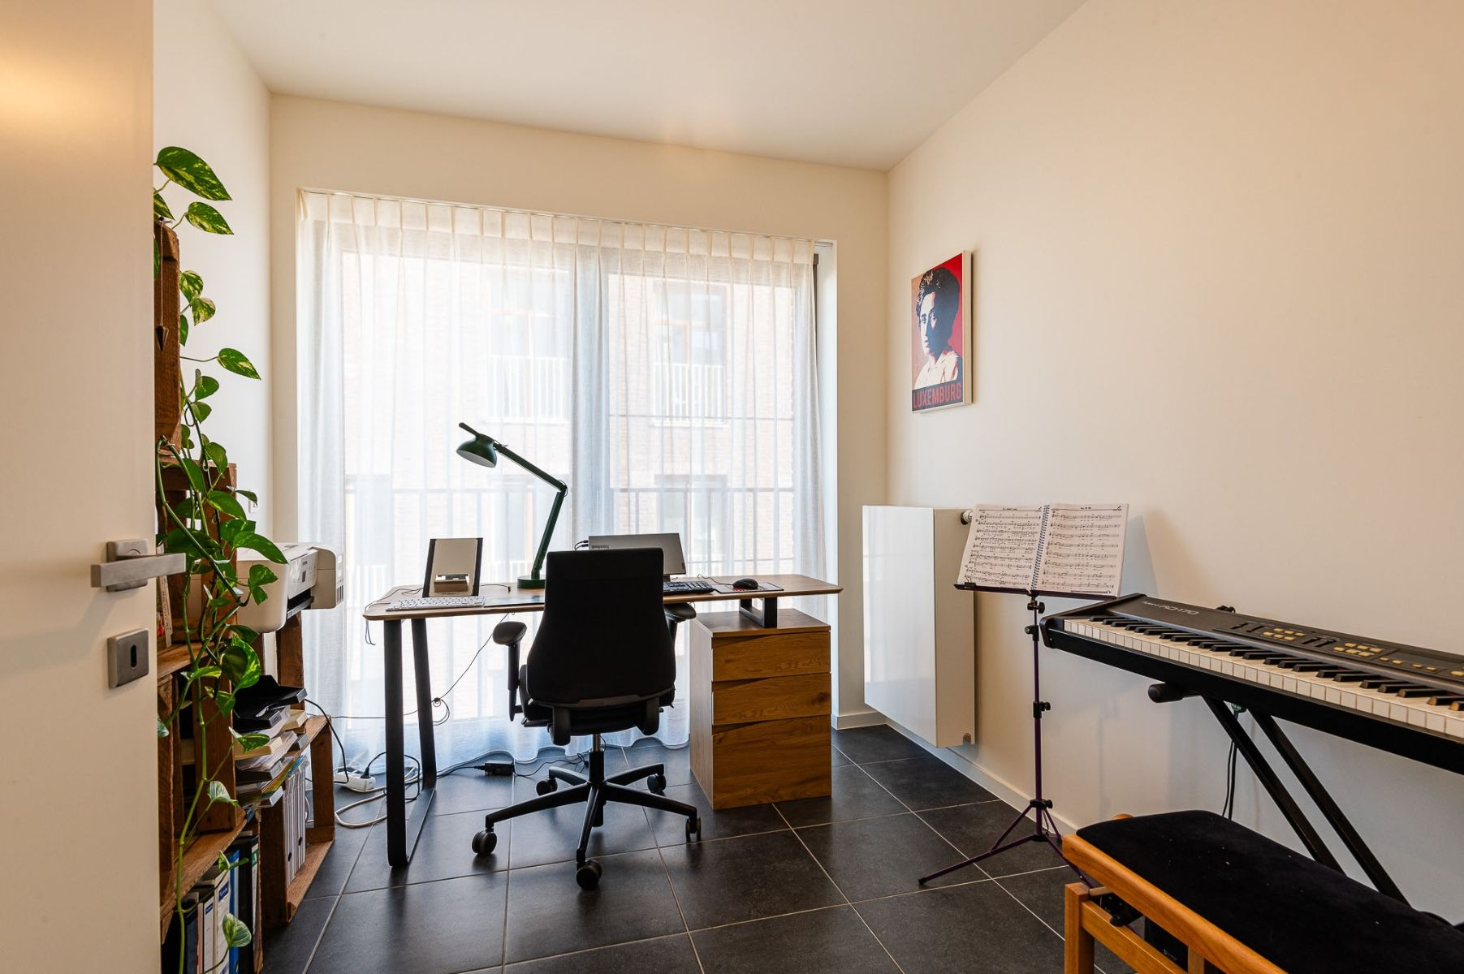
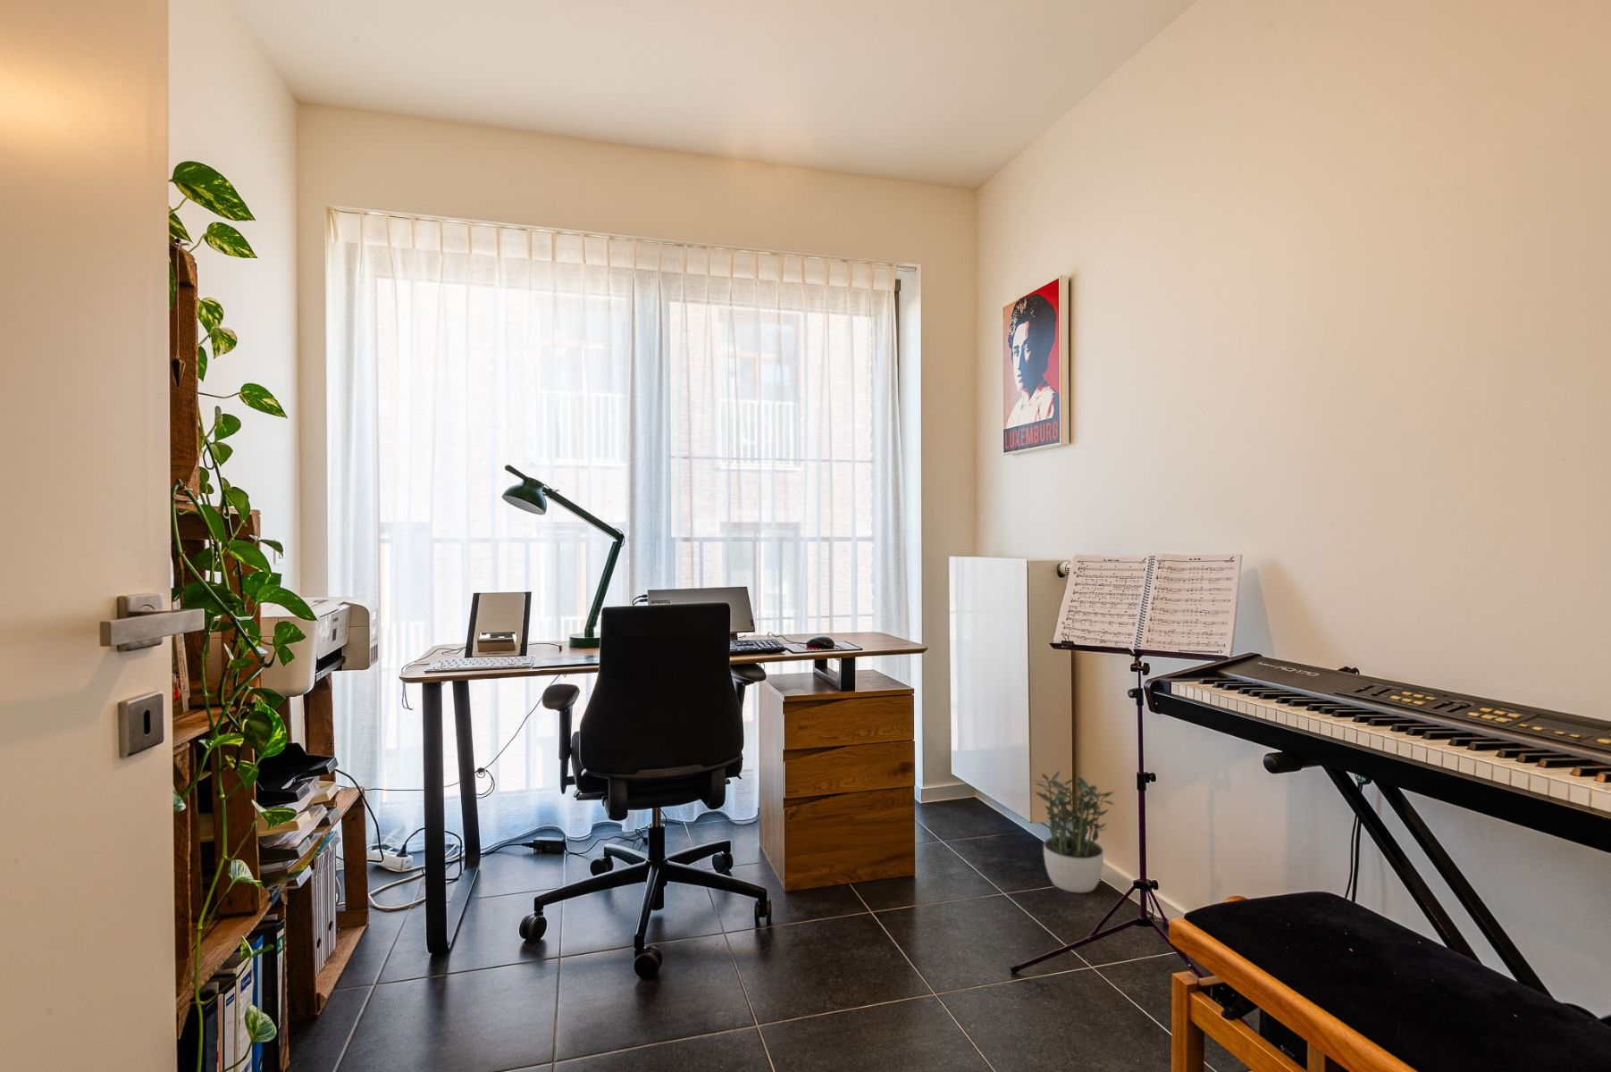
+ potted plant (1072, 826)
